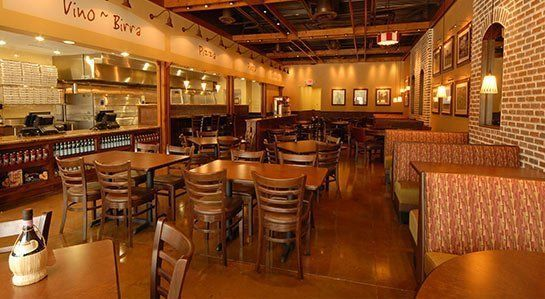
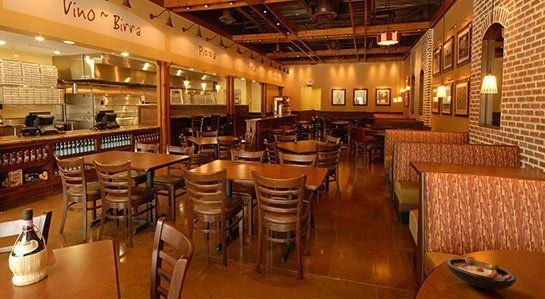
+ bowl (479, 274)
